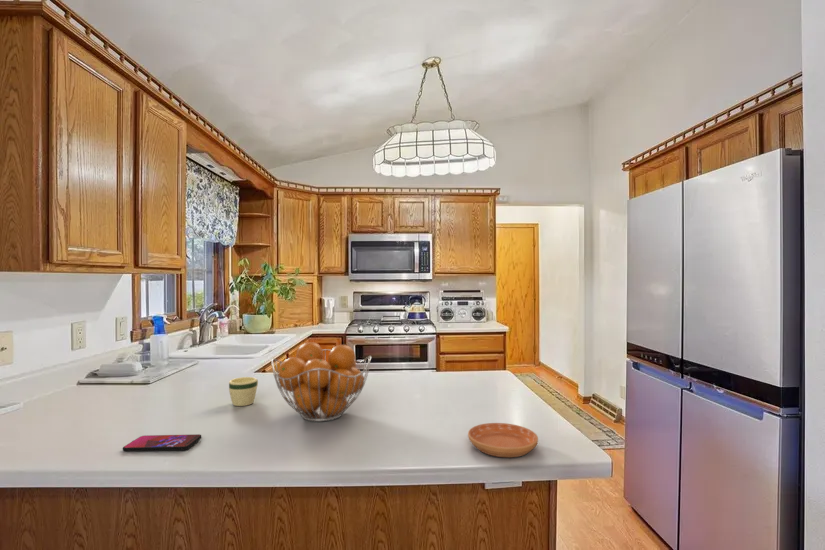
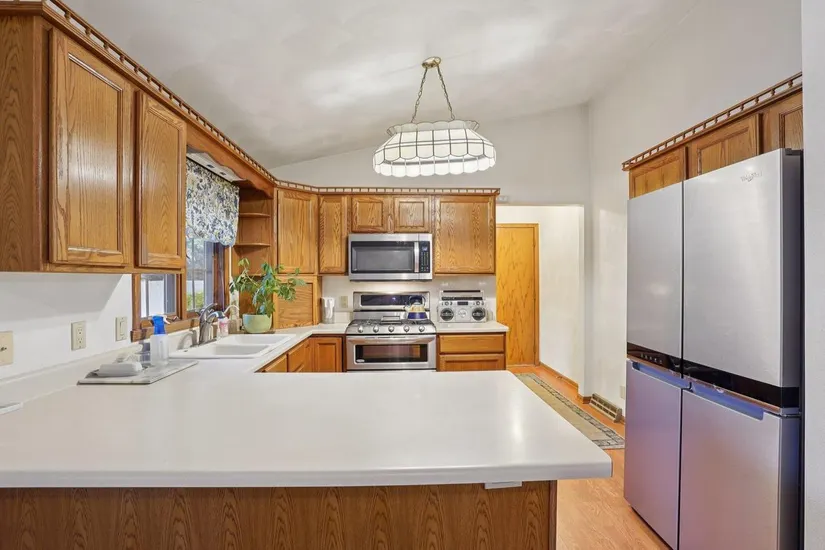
- fruit basket (322, 379)
- smartphone (163, 442)
- saucer (502, 440)
- mug (246, 390)
